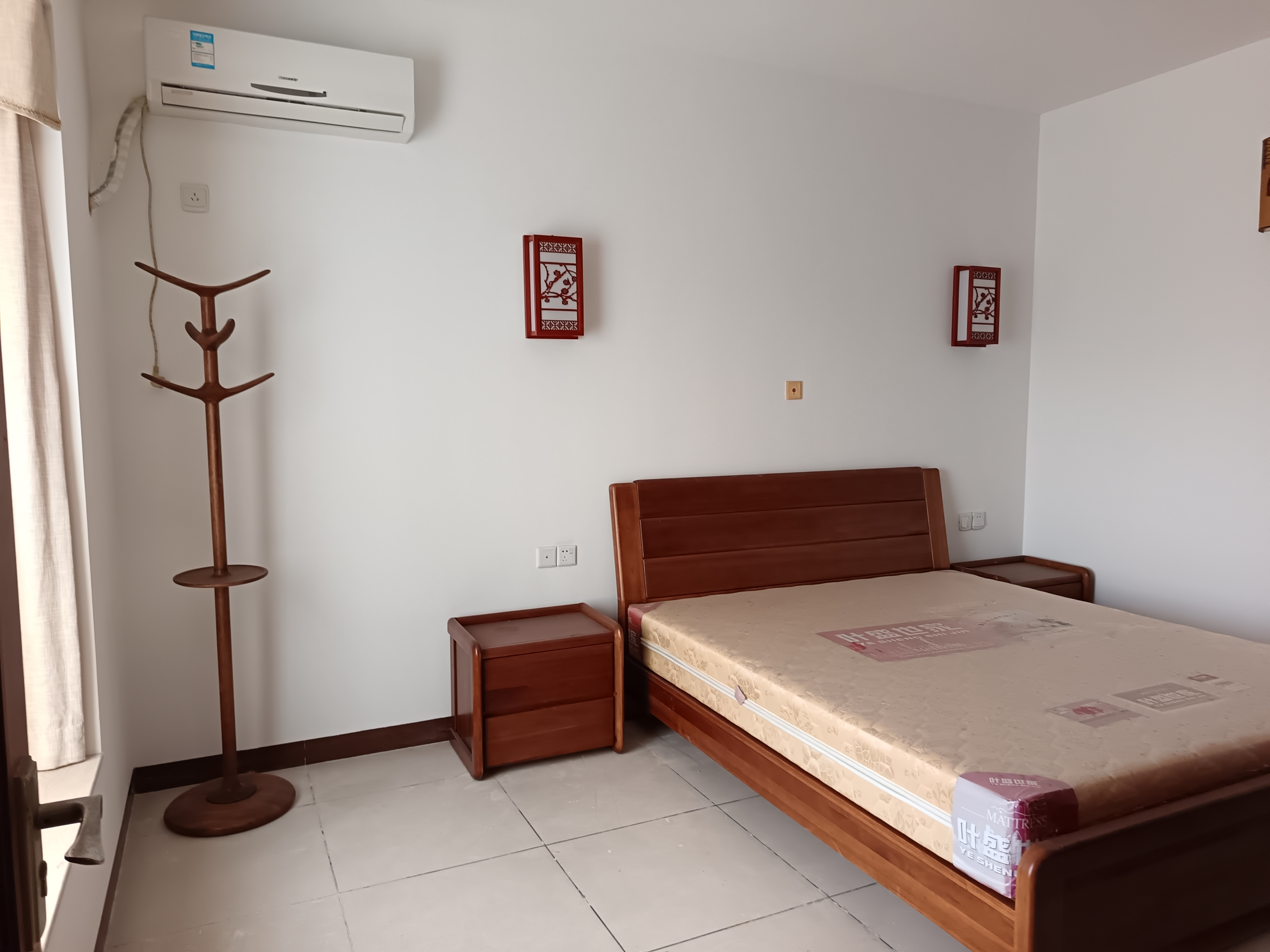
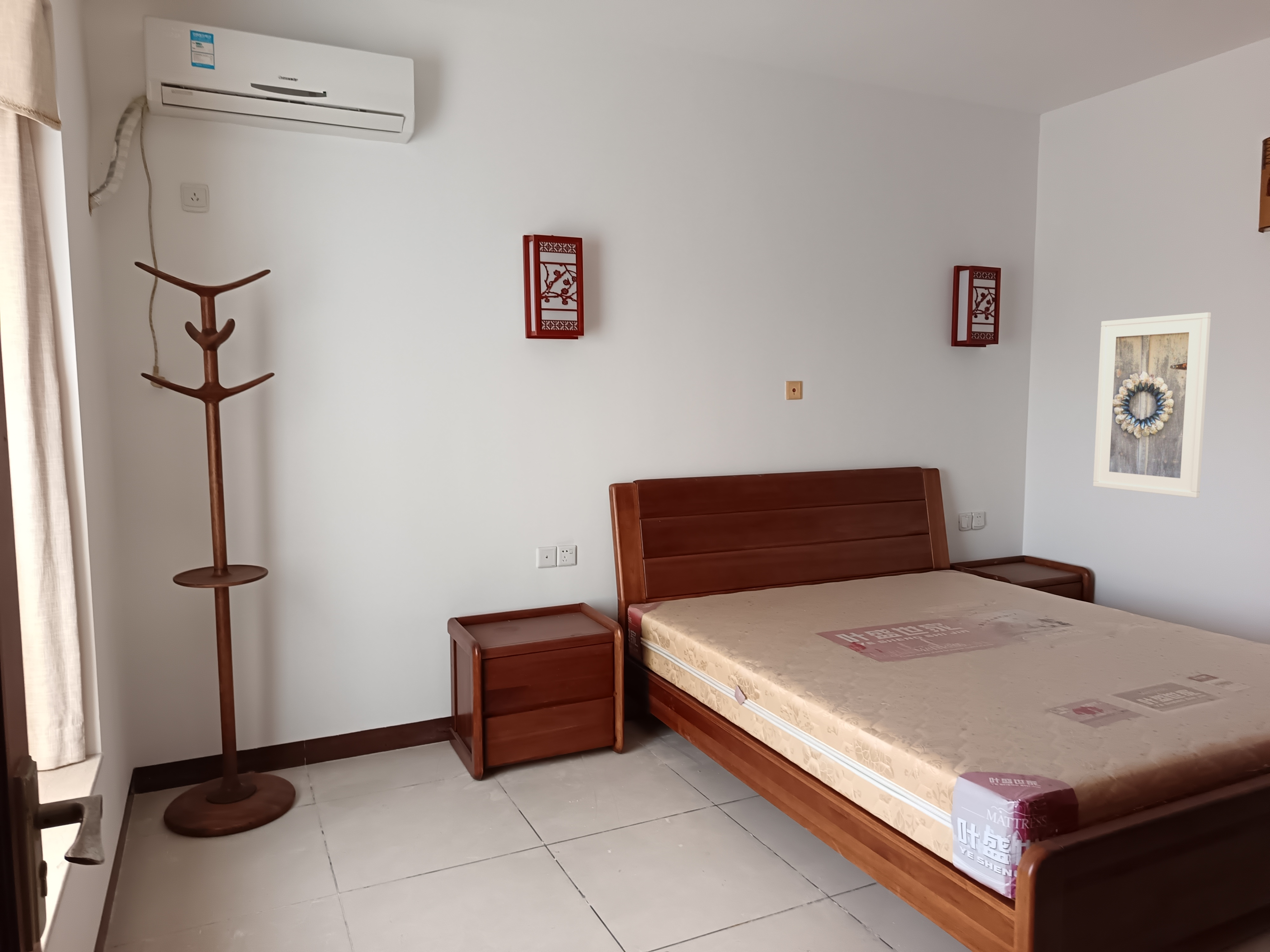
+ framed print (1148, 405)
